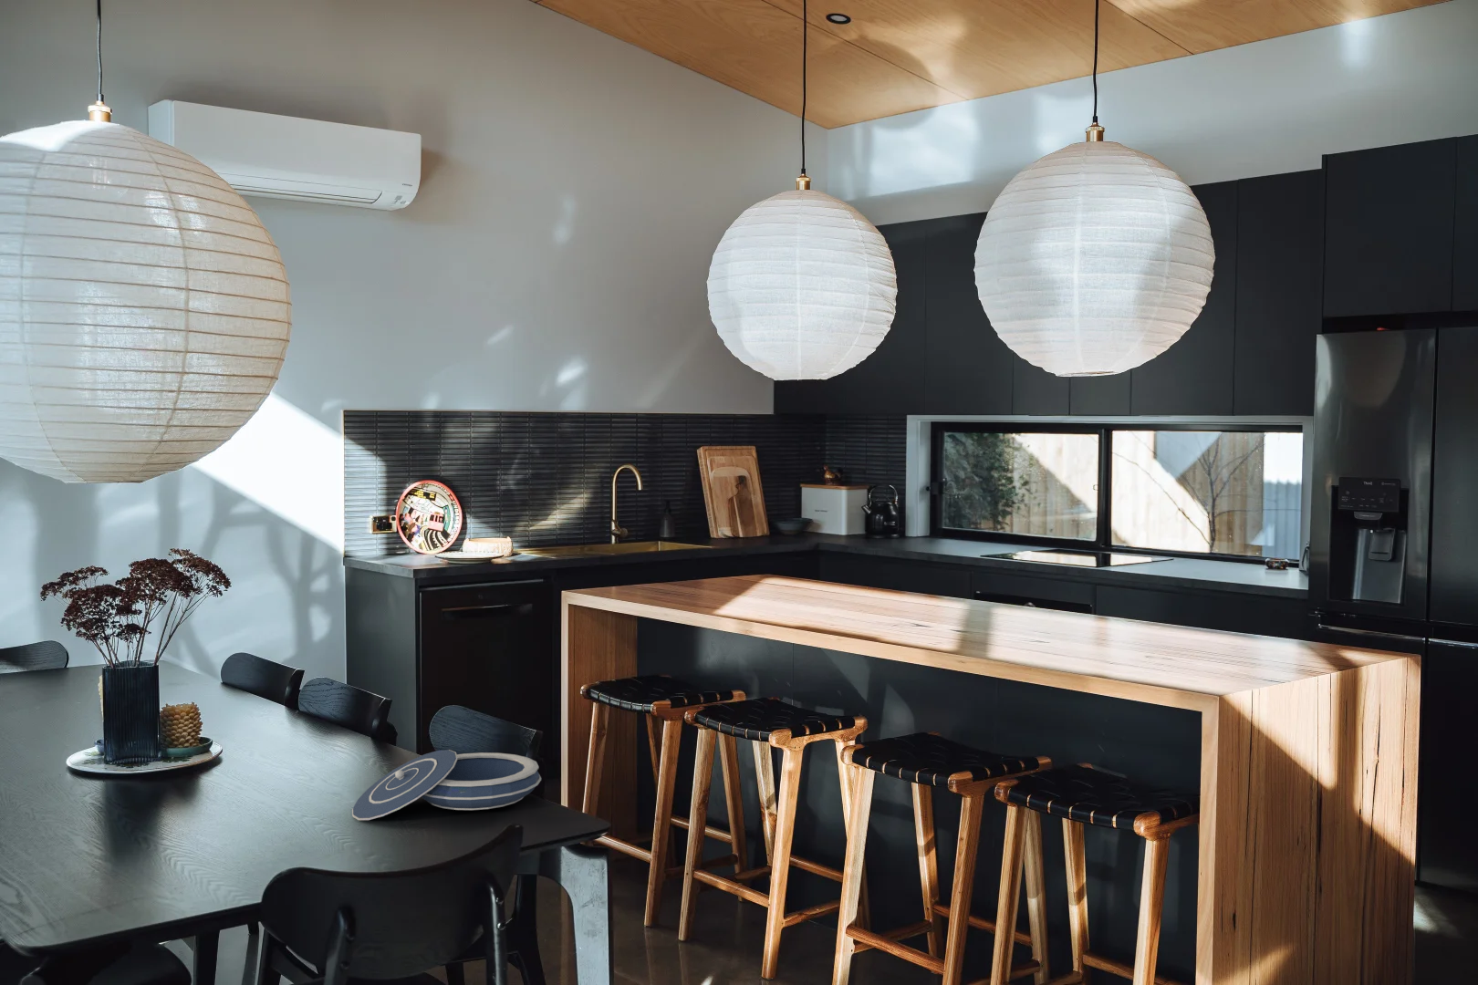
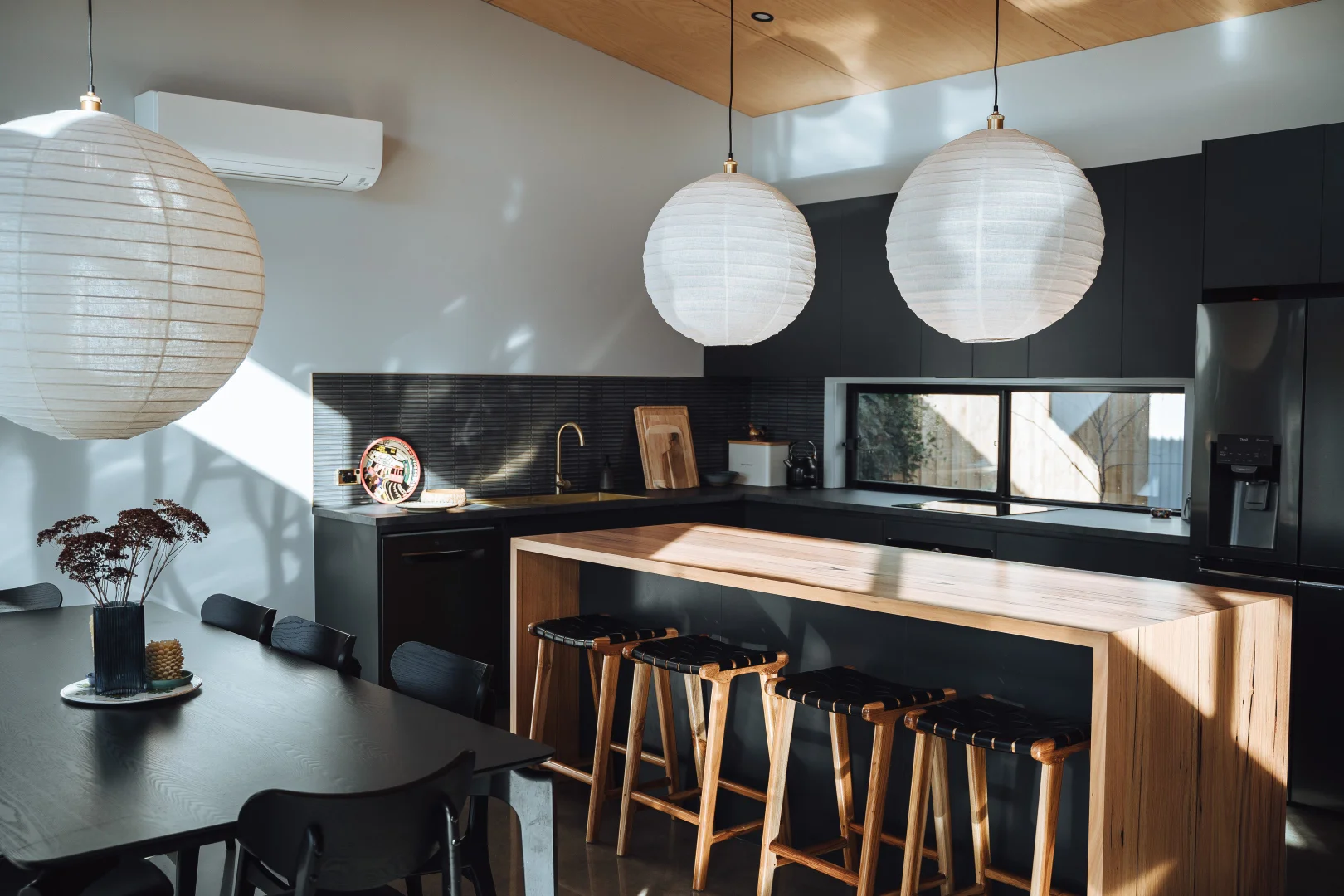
- bowl (448, 779)
